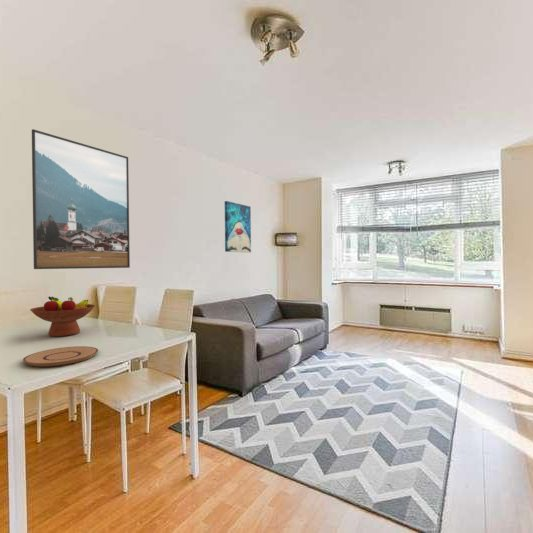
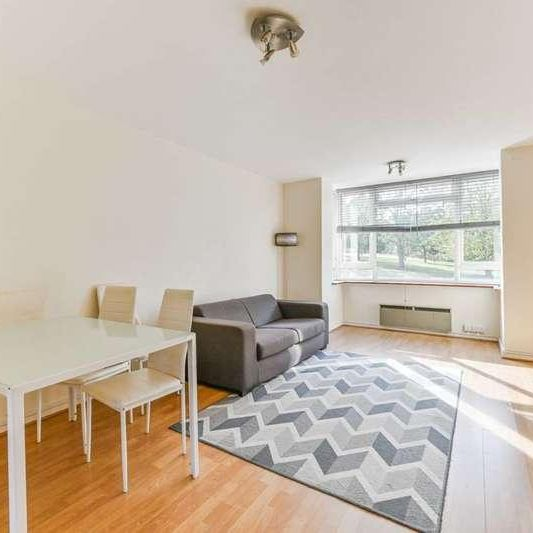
- fruit bowl (64, 315)
- wall art (238, 228)
- plate (62, 355)
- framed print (86, 206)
